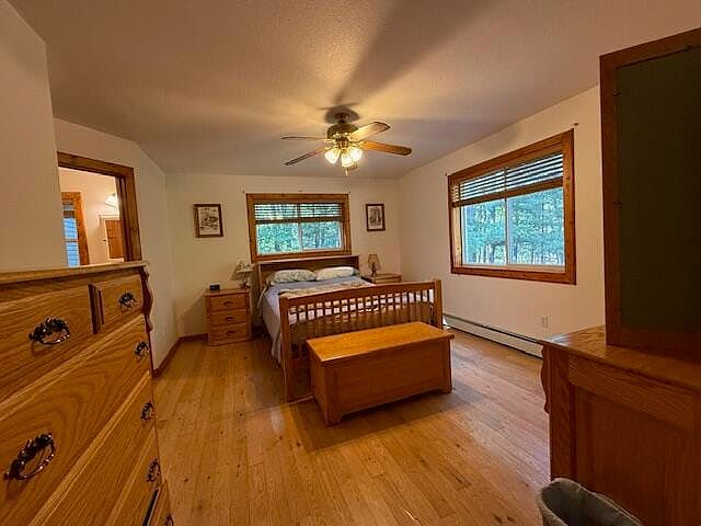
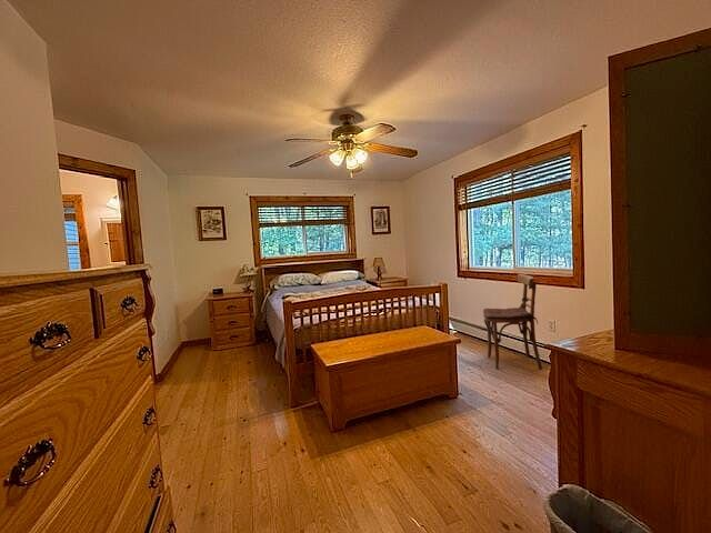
+ chair (508, 319)
